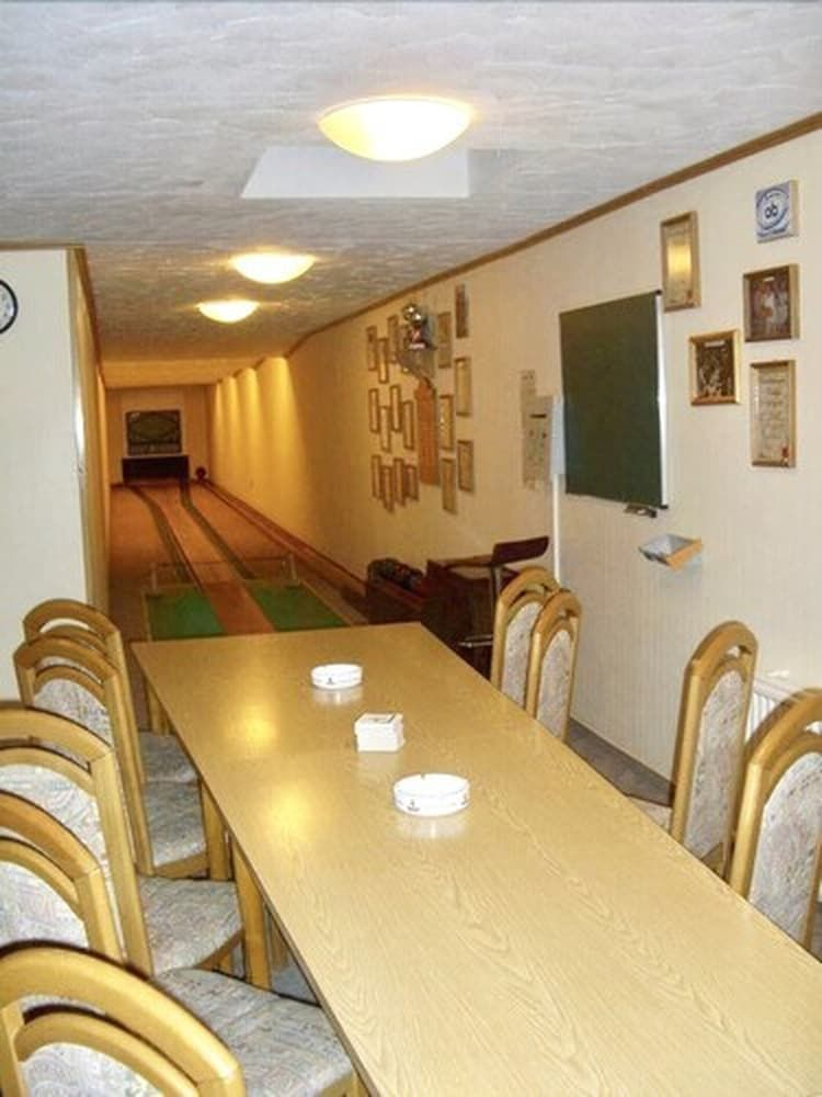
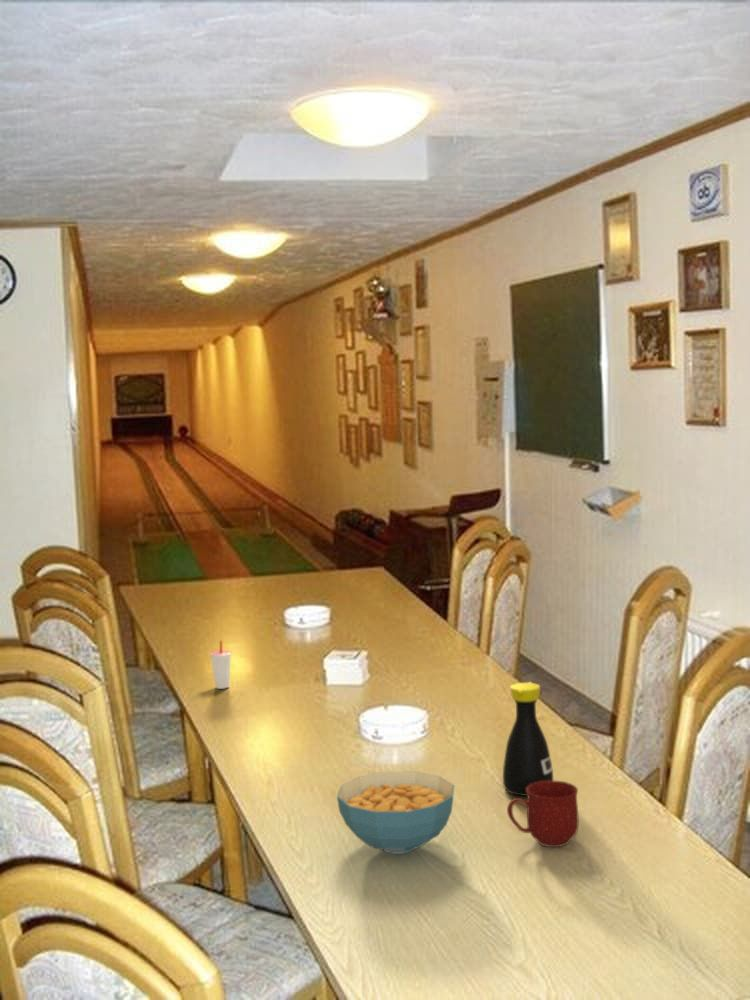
+ mug (542, 815)
+ bottle (526, 737)
+ cereal bowl (397, 818)
+ cup (221, 663)
